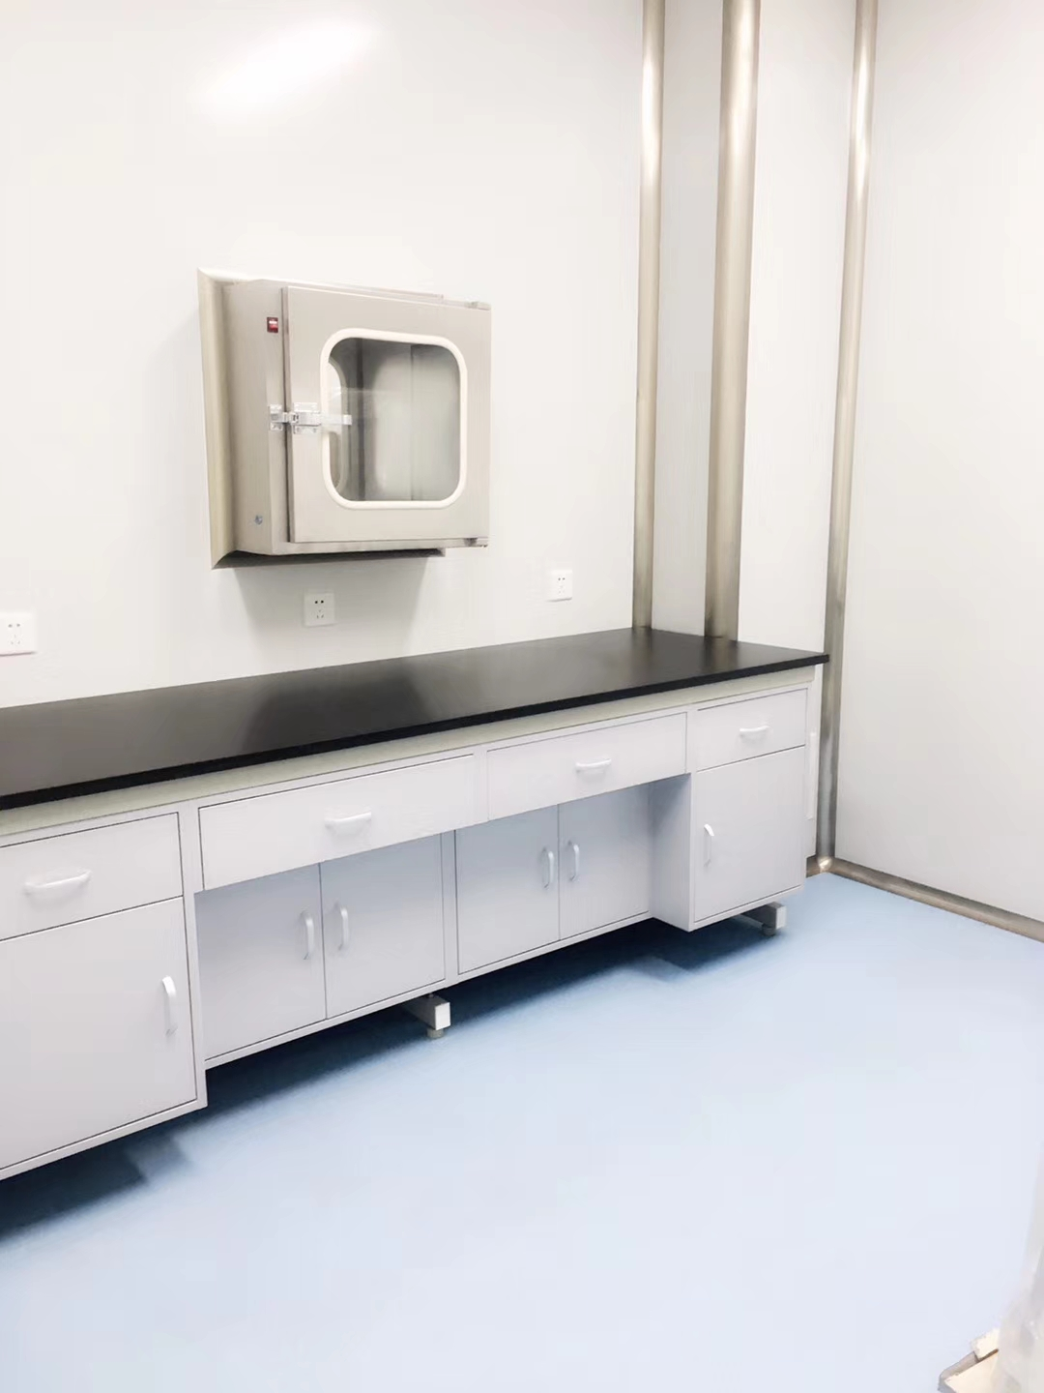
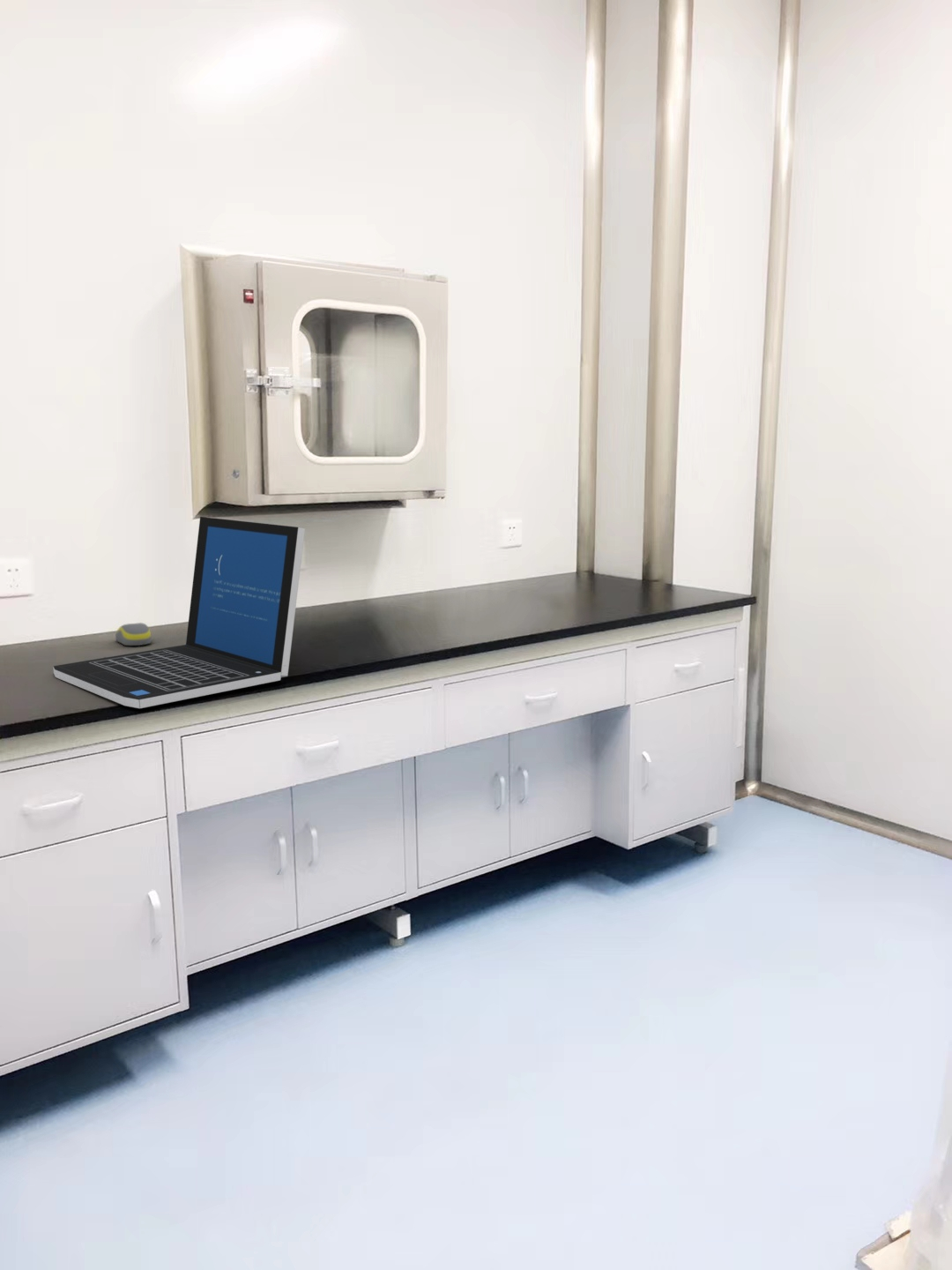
+ laptop (190, 601)
+ computer mouse (133, 631)
